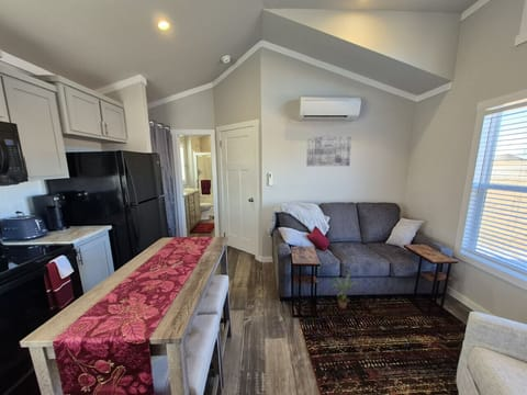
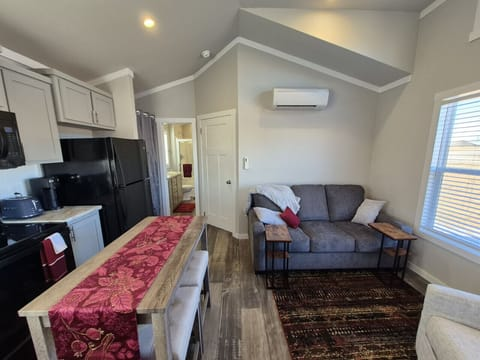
- wall art (328, 151)
- potted plant (345, 292)
